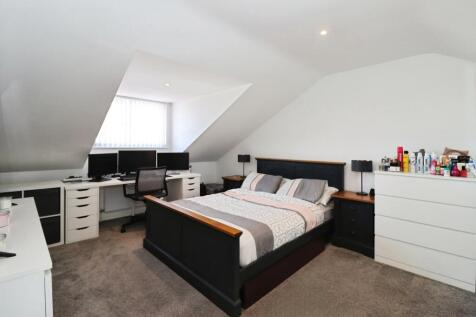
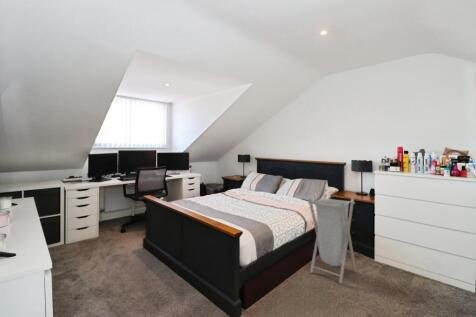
+ laundry hamper (332, 234)
